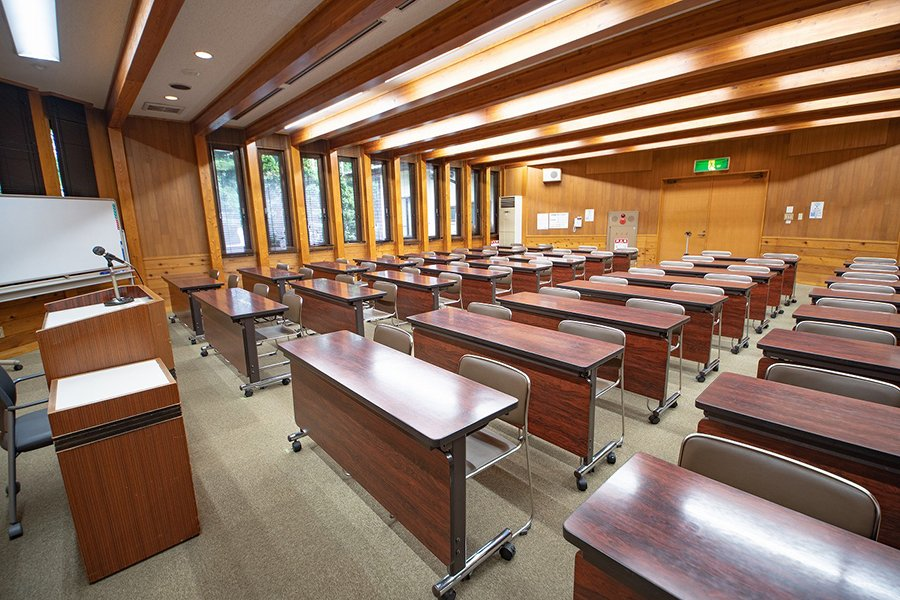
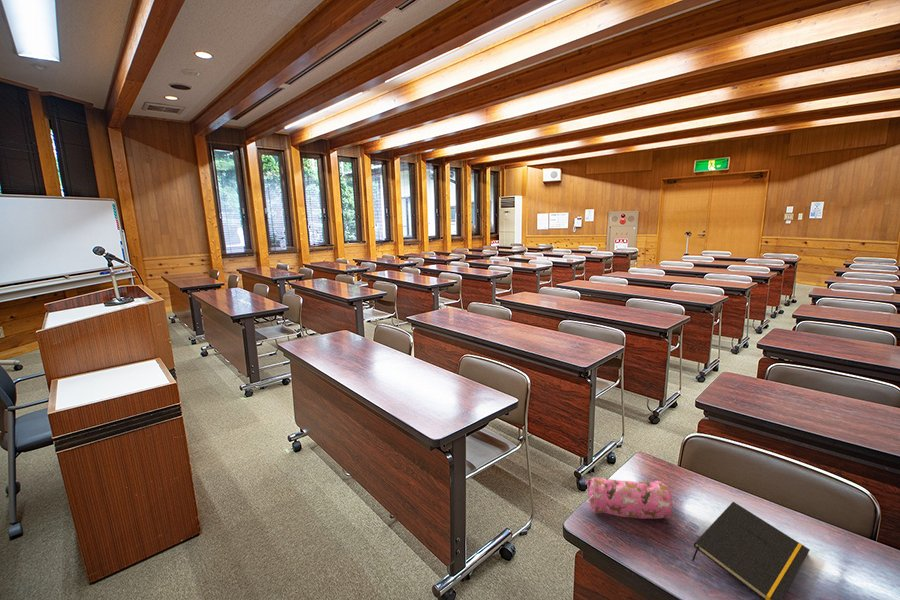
+ pencil case (627, 497)
+ notepad (751, 548)
